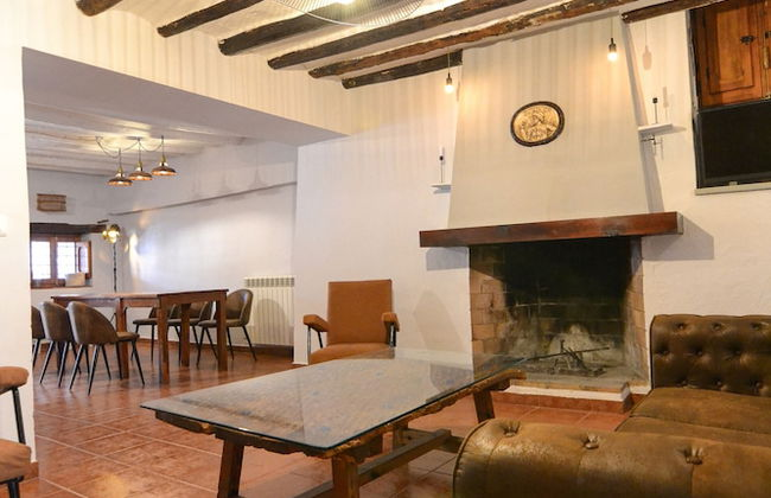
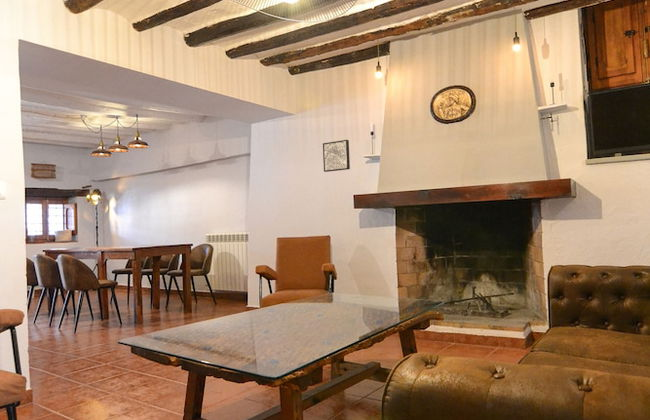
+ wall art (336, 156)
